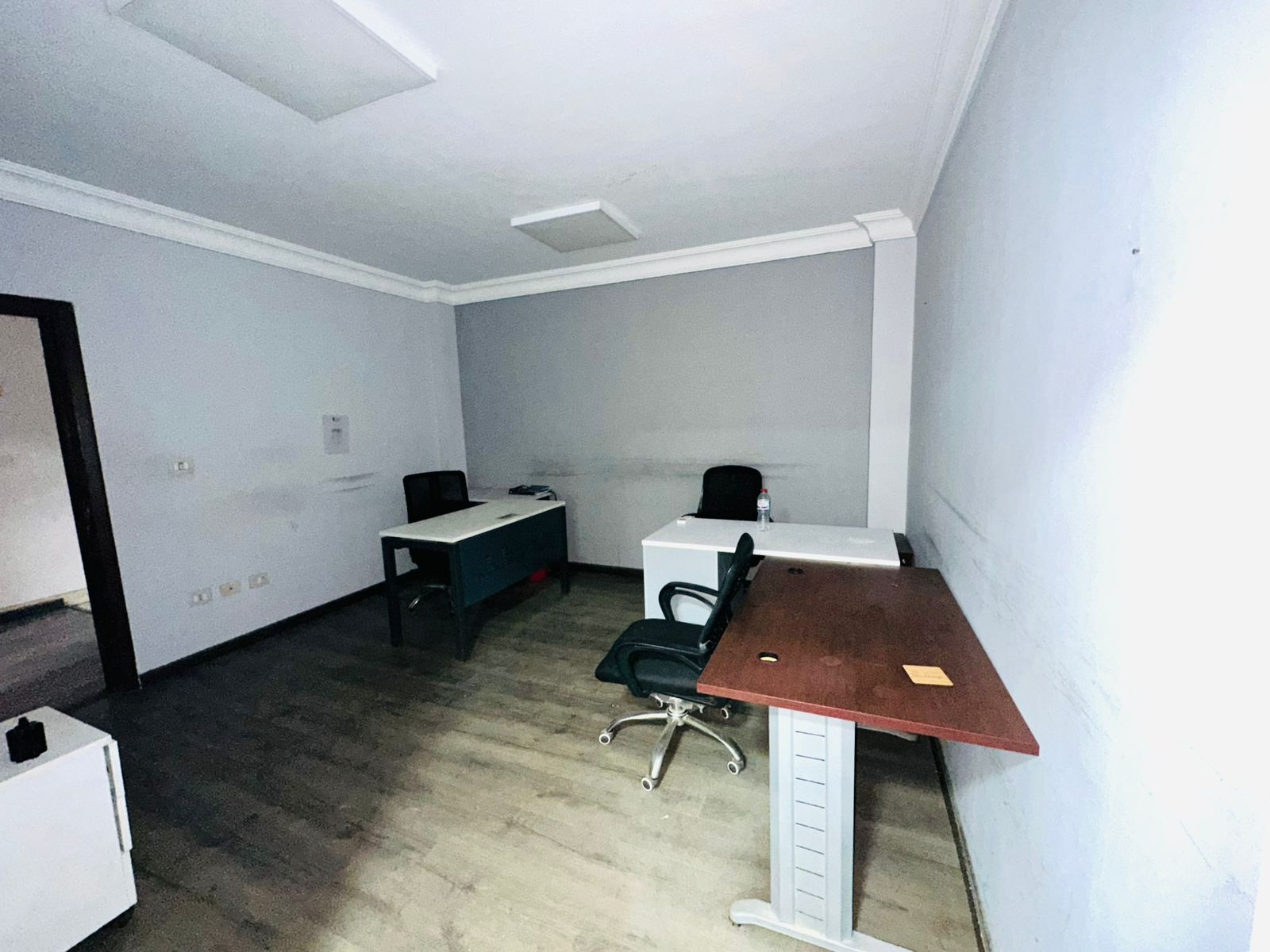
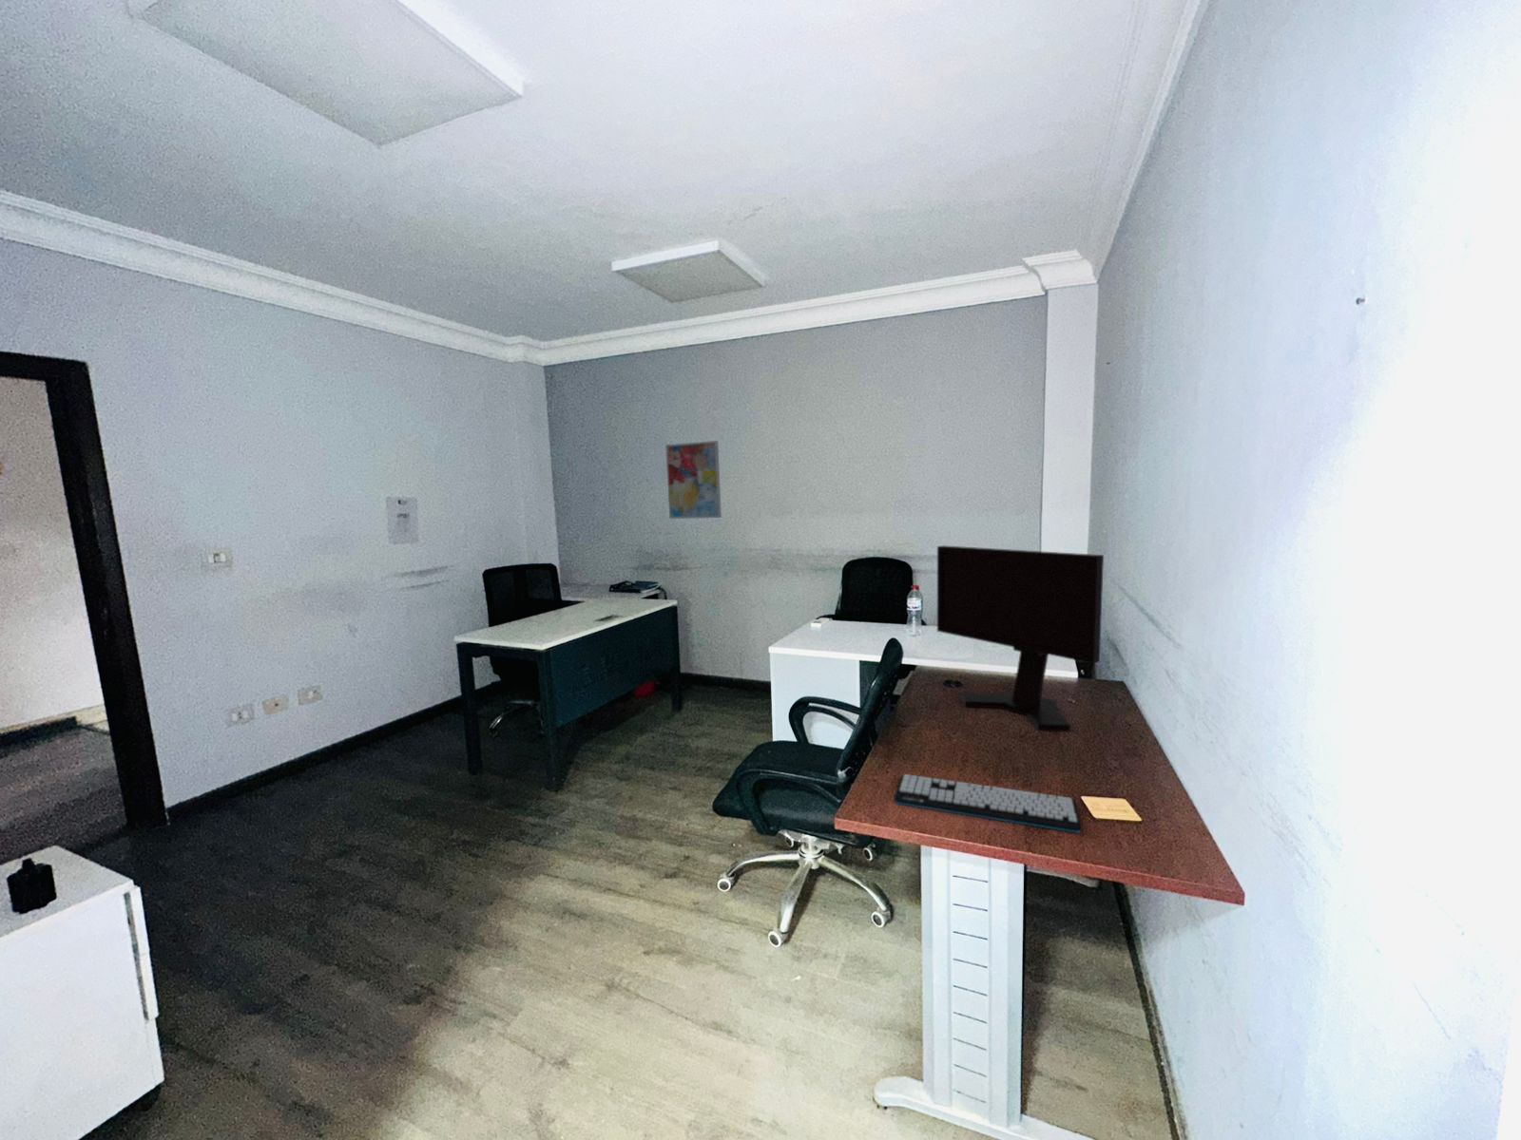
+ monitor (1022, 630)
+ wall art (693, 480)
+ keyboard (983, 800)
